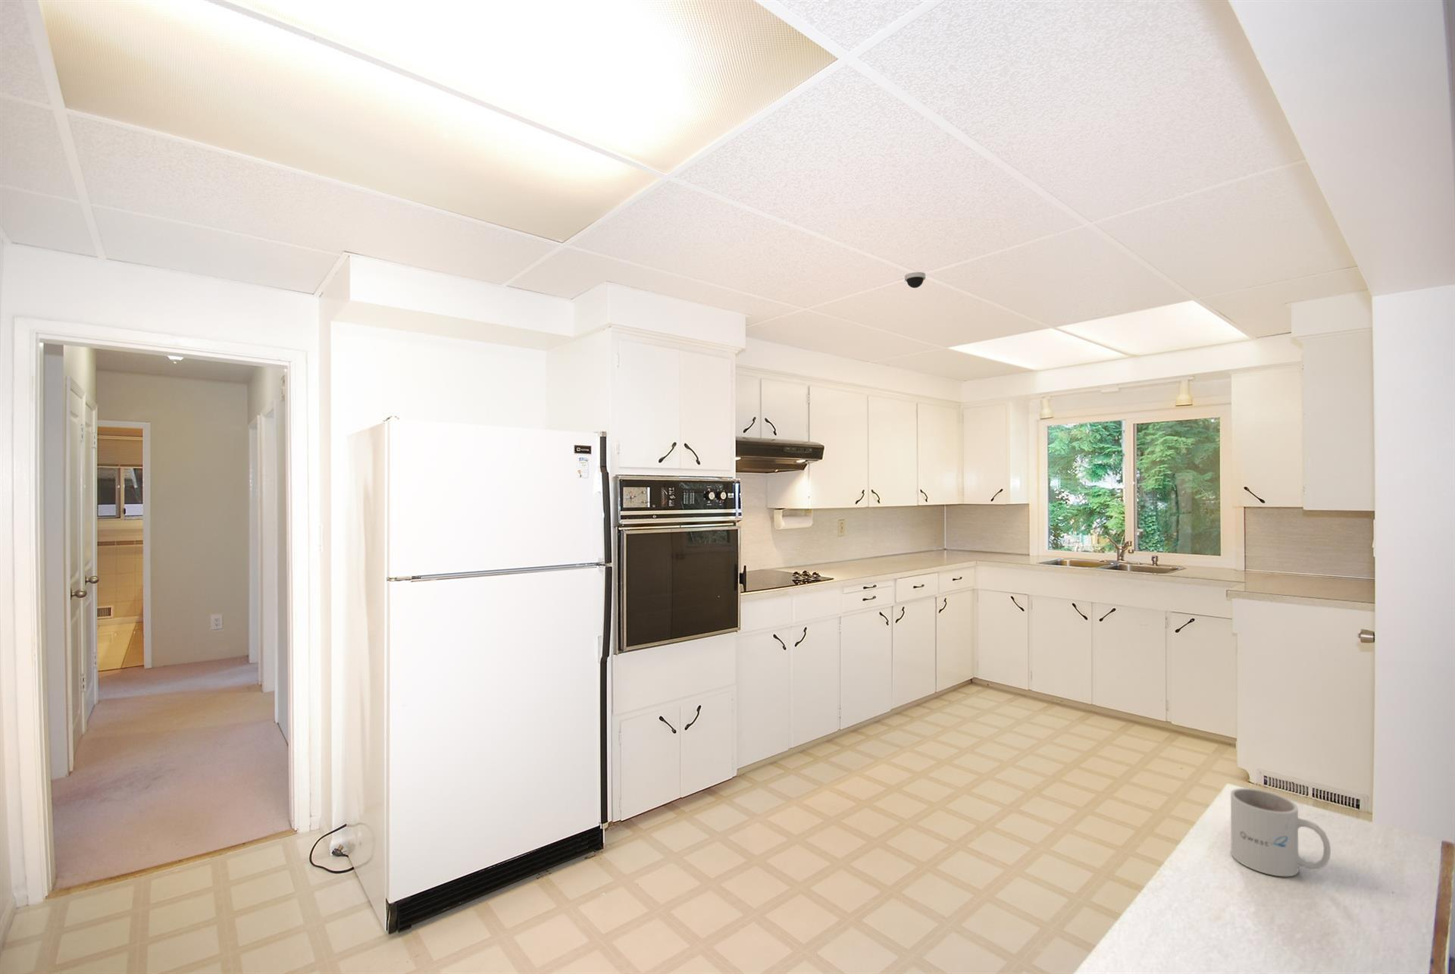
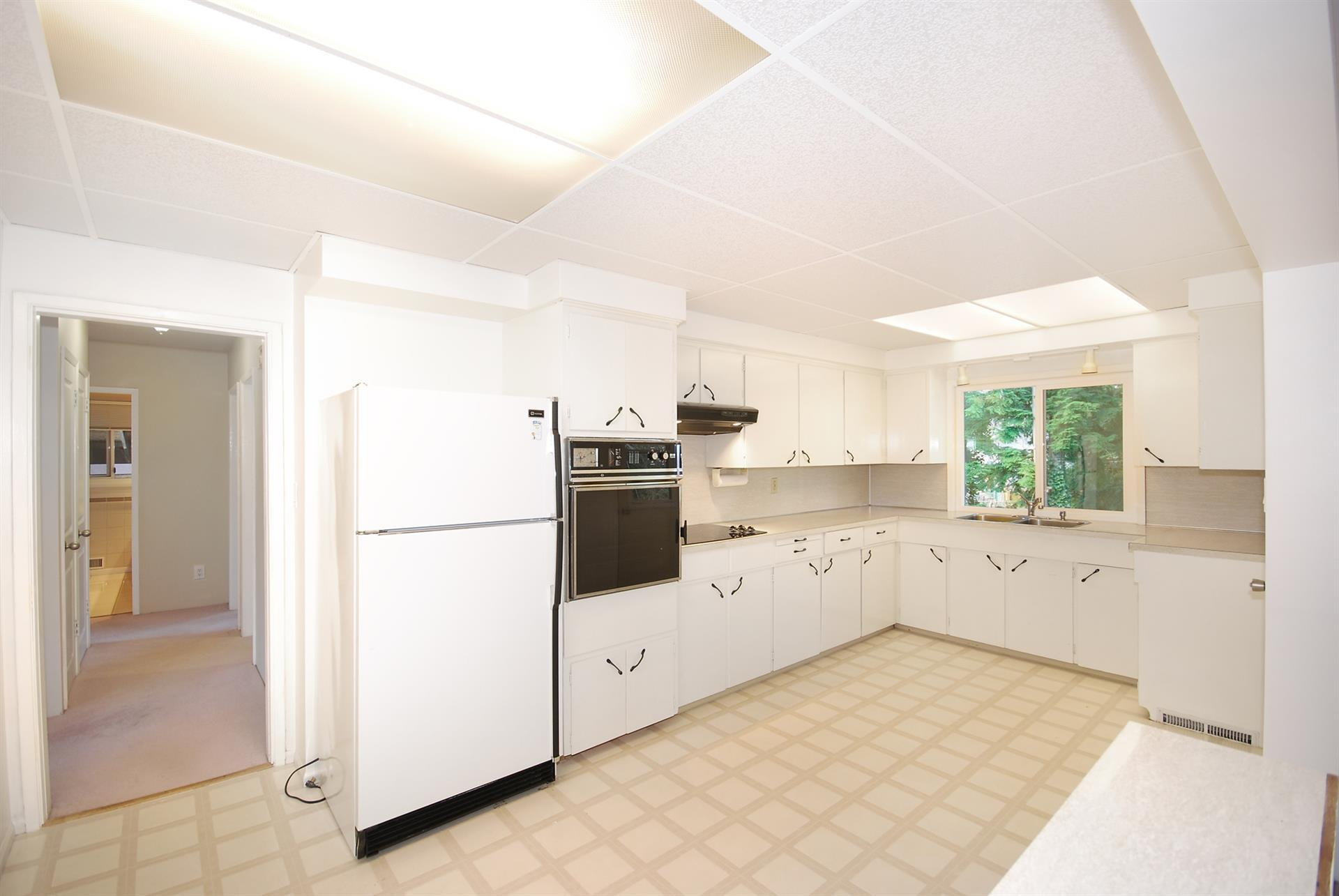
- mug (1278, 835)
- dome security camera (915, 282)
